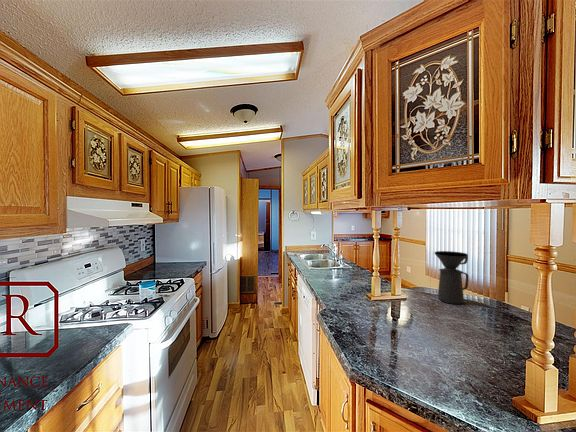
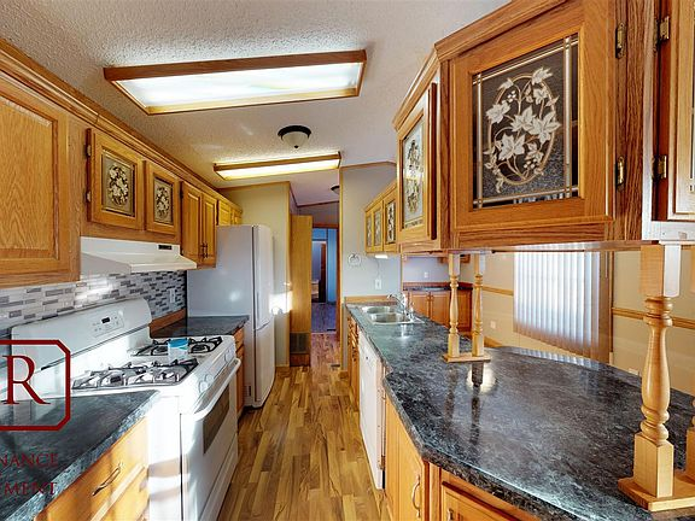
- coffee maker (450, 276)
